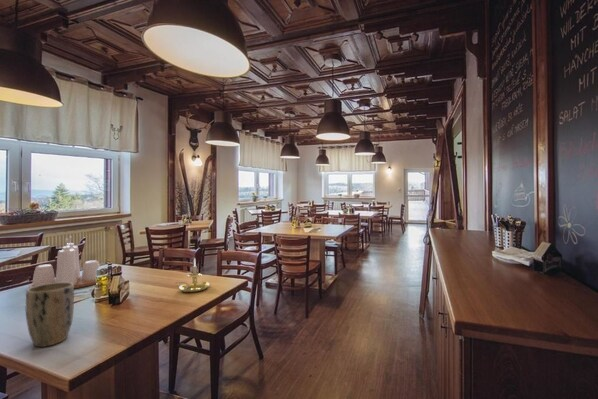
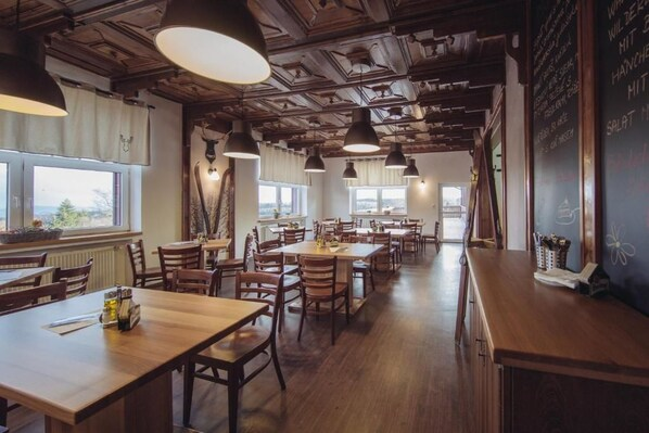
- condiment set (68, 260)
- candle holder (192, 273)
- plant pot (50, 313)
